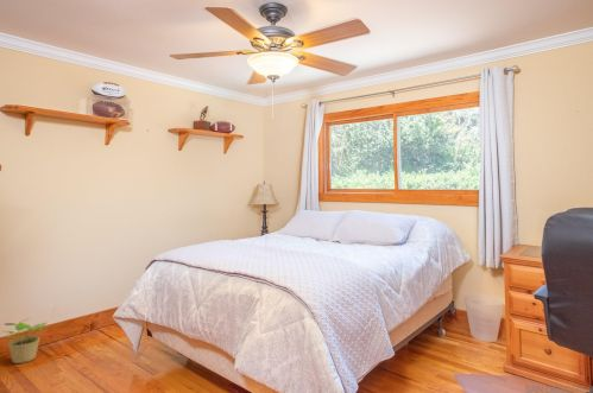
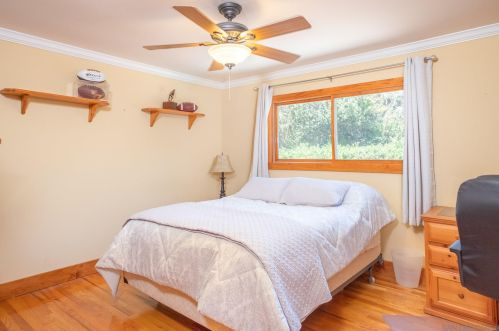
- potted plant (21, 337)
